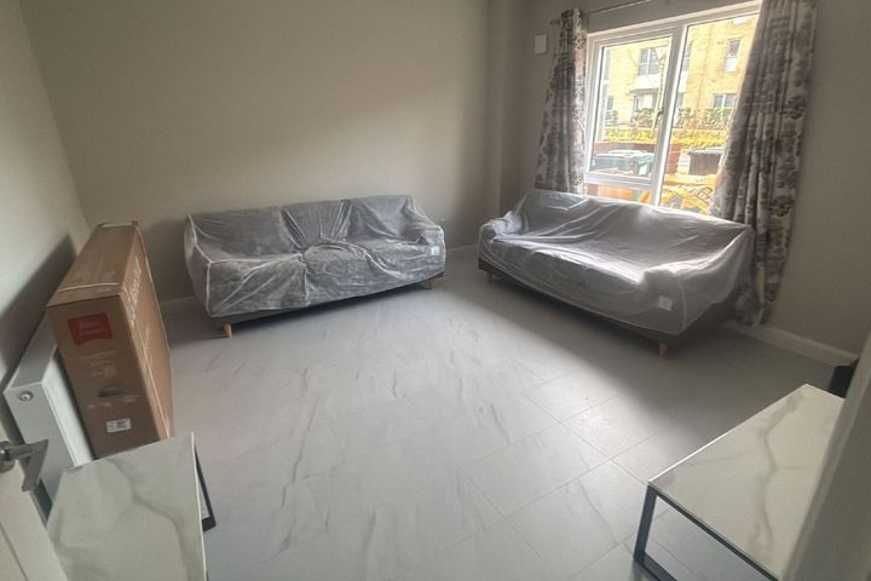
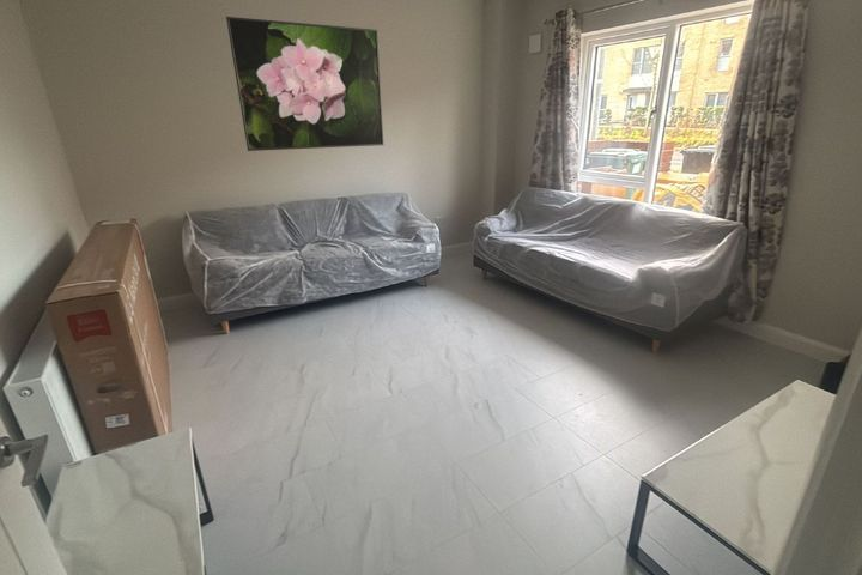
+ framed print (314, 87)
